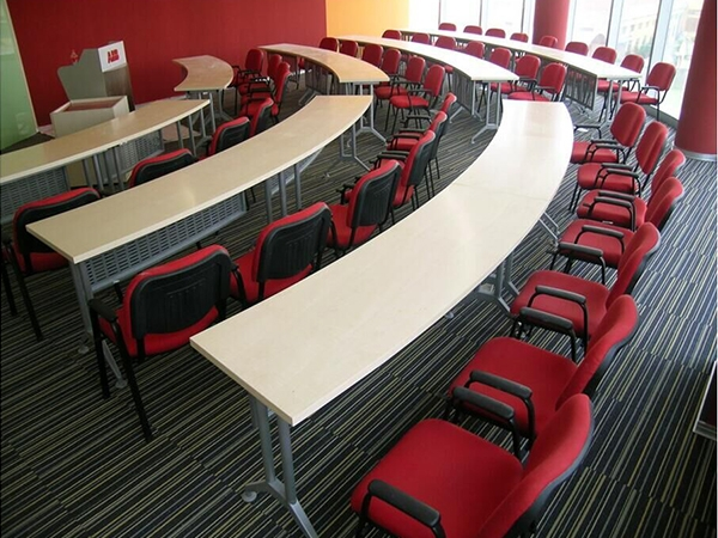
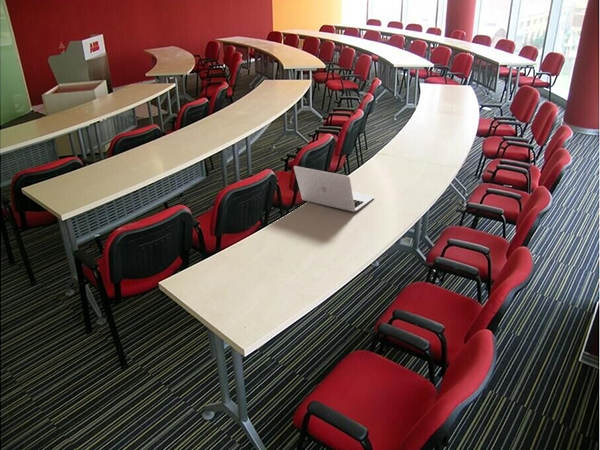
+ laptop (335, 182)
